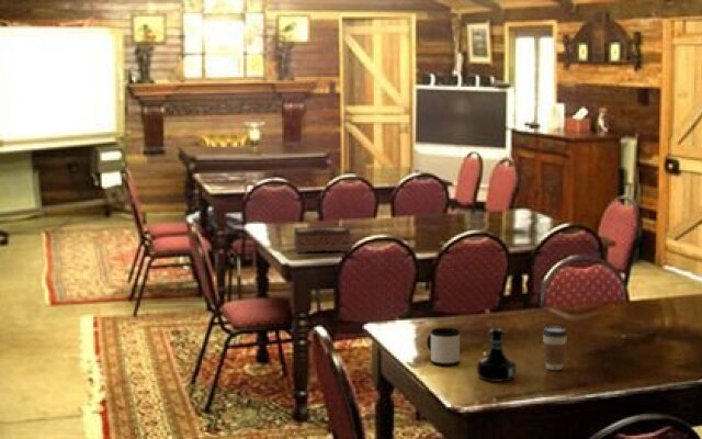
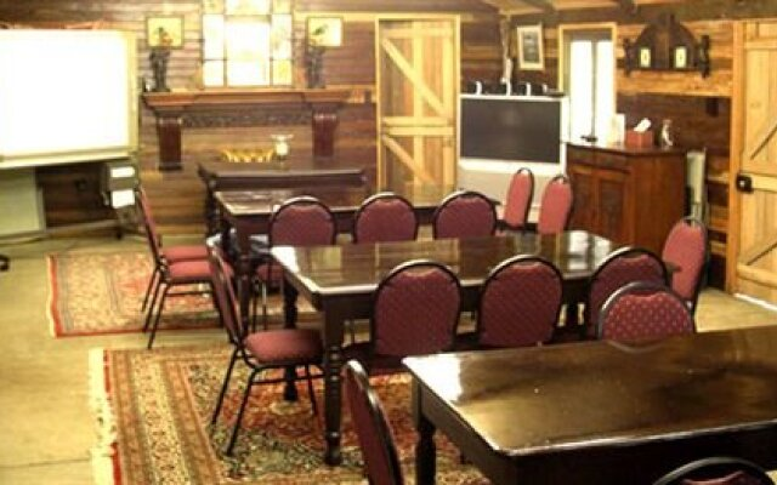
- tissue box (321, 238)
- mug (441, 345)
- tequila bottle (496, 352)
- coffee cup (554, 348)
